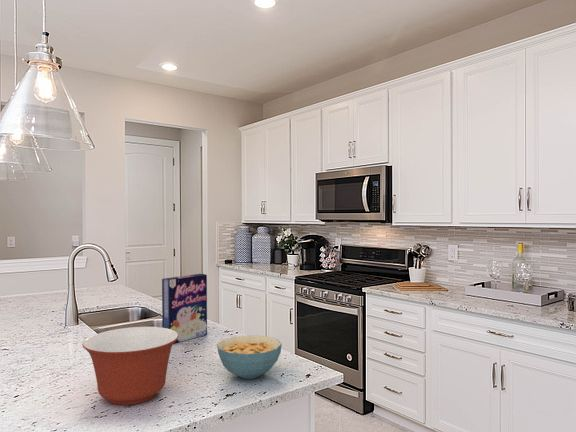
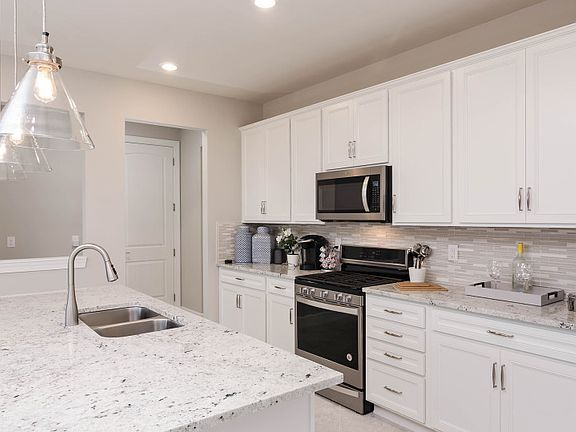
- mixing bowl (132, 366)
- cereal bowl (249, 359)
- cereal box (185, 307)
